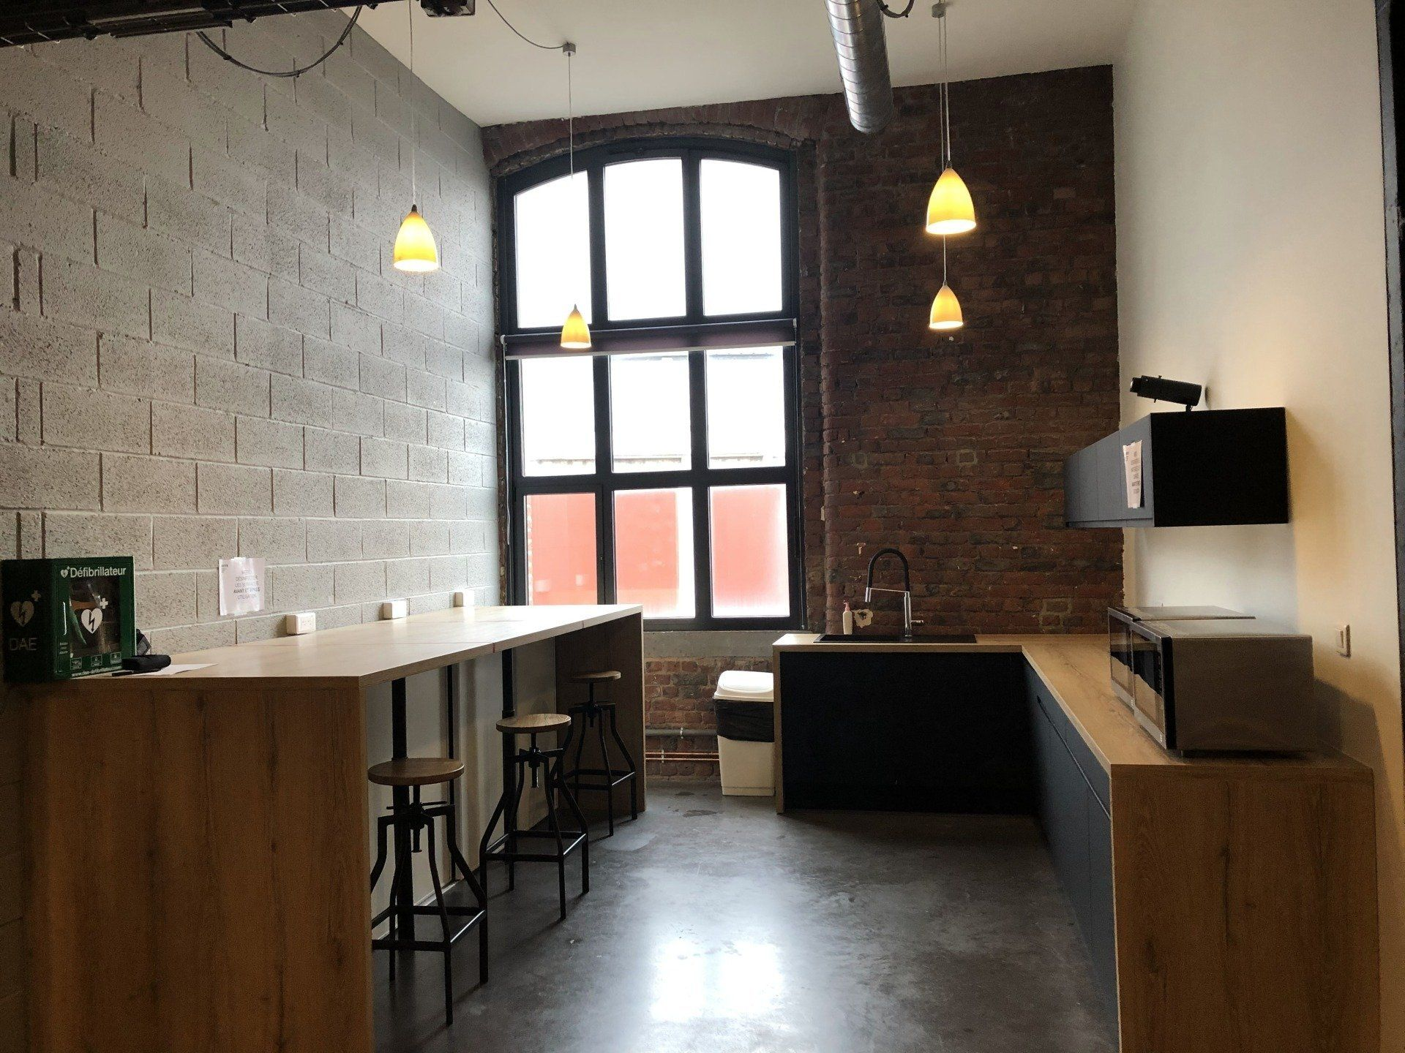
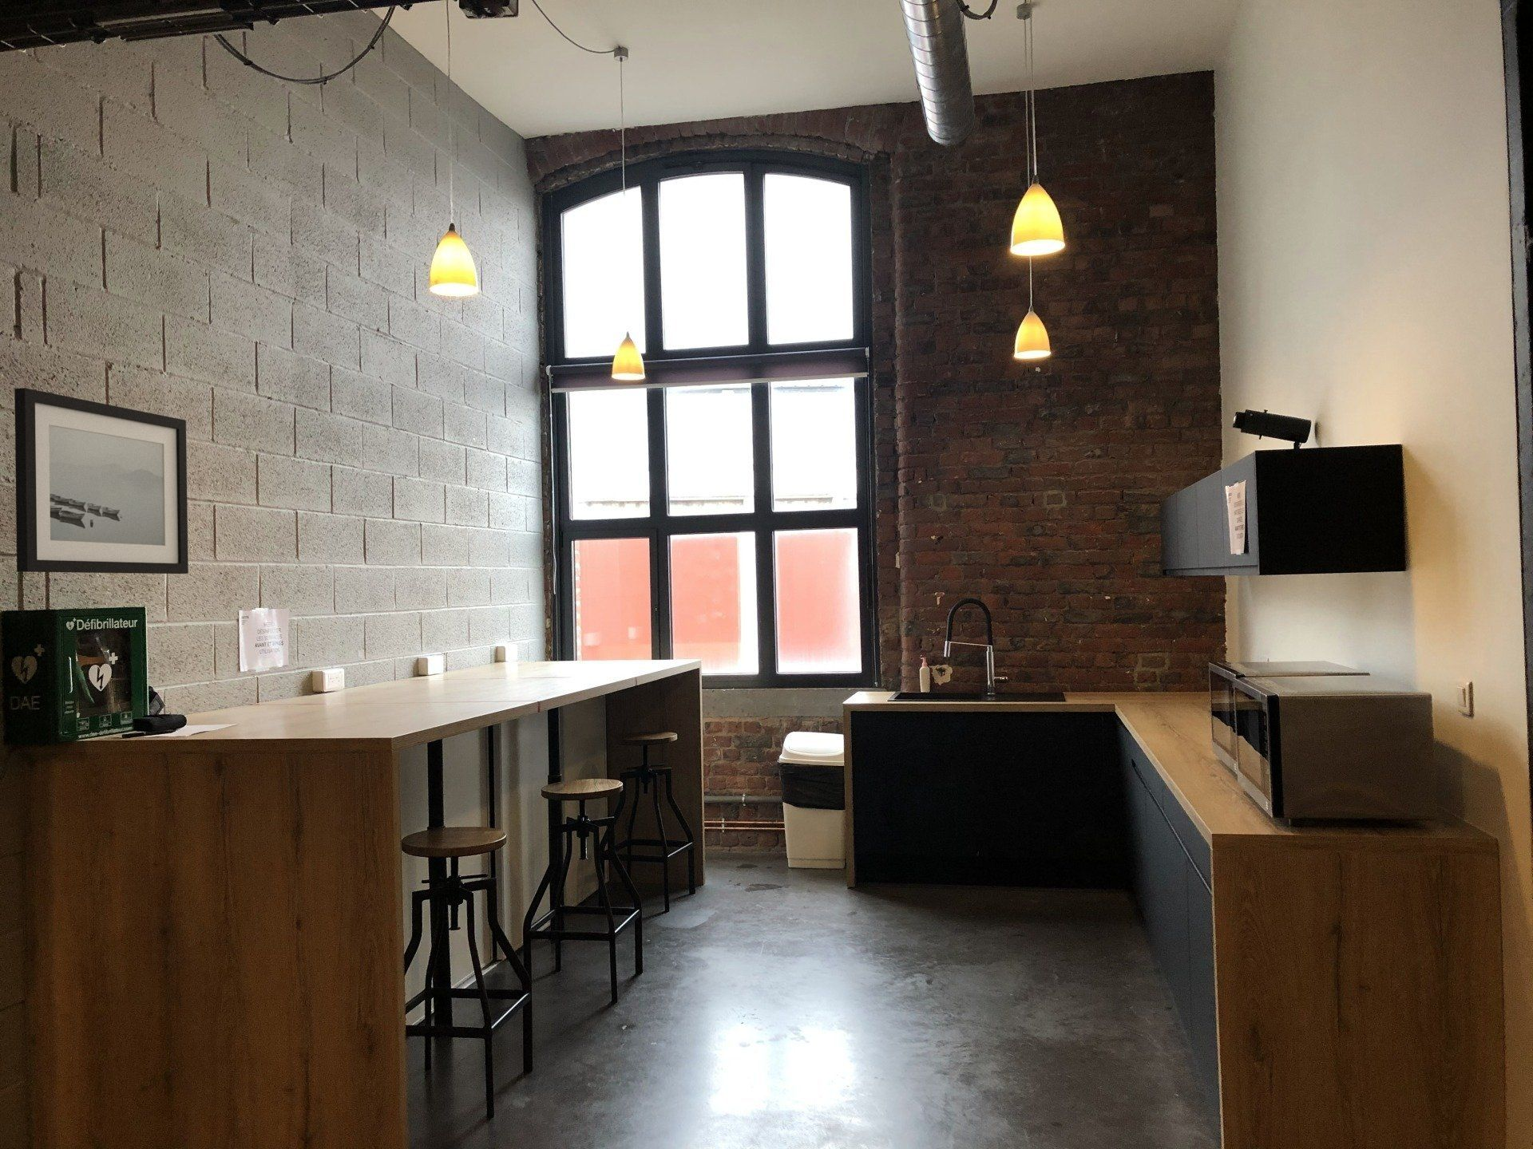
+ wall art (109, 489)
